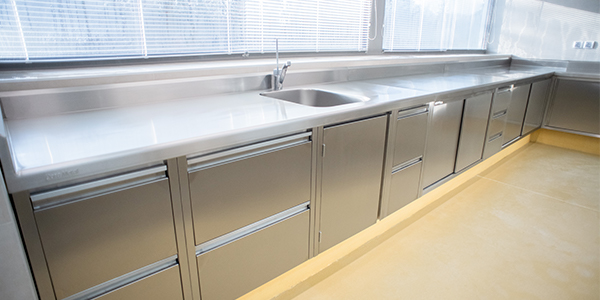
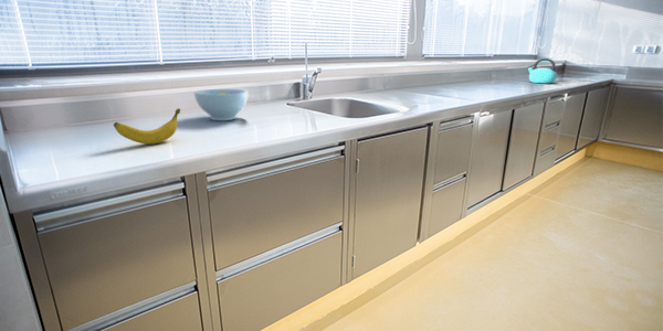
+ bowl (222, 105)
+ kettle (541, 70)
+ banana (150, 130)
